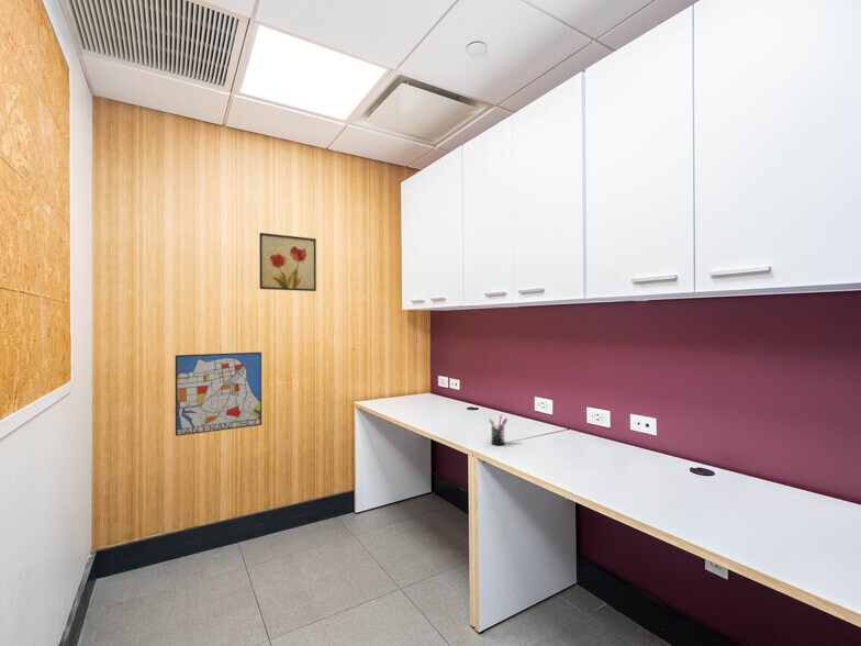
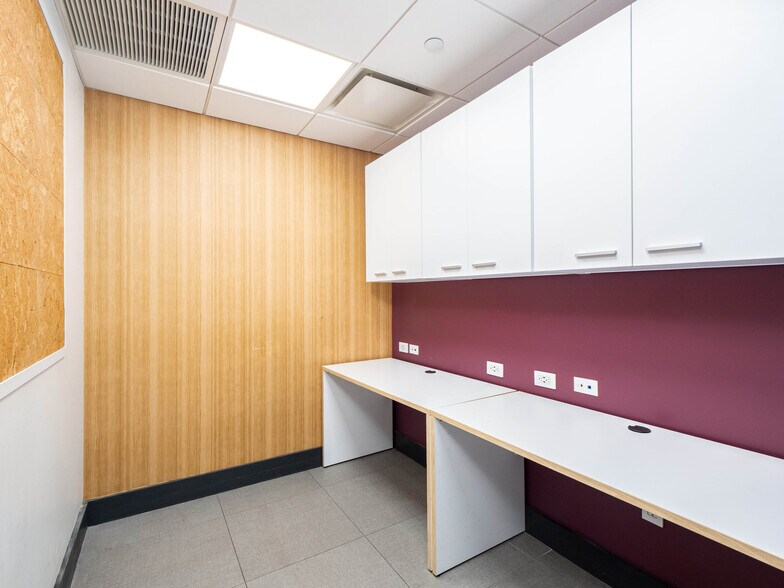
- pen holder (496, 428)
- wall art (288, 263)
- wall art (220, 391)
